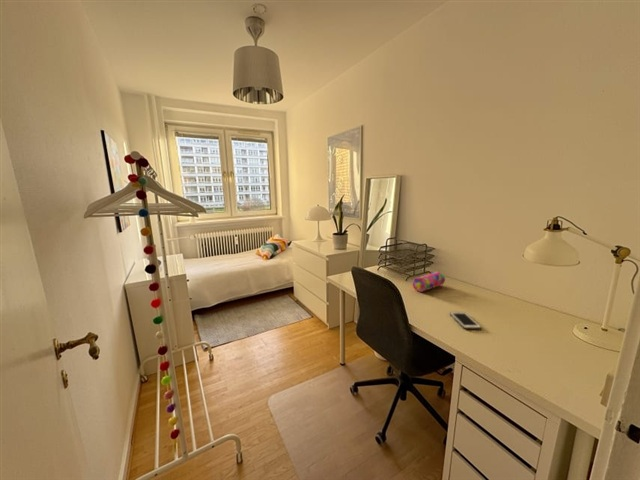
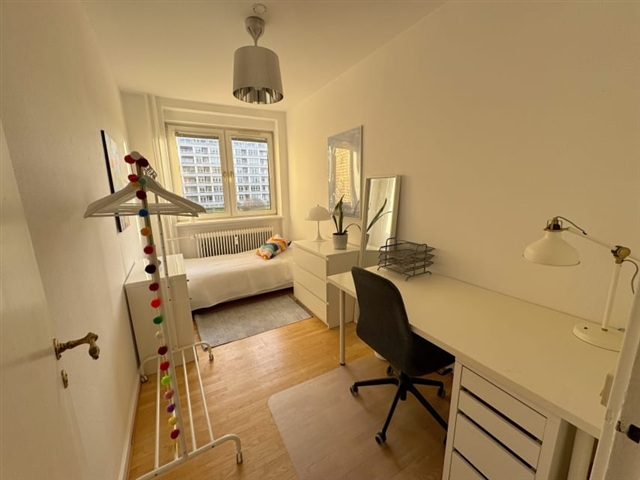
- pencil case (428, 281)
- cell phone (464, 320)
